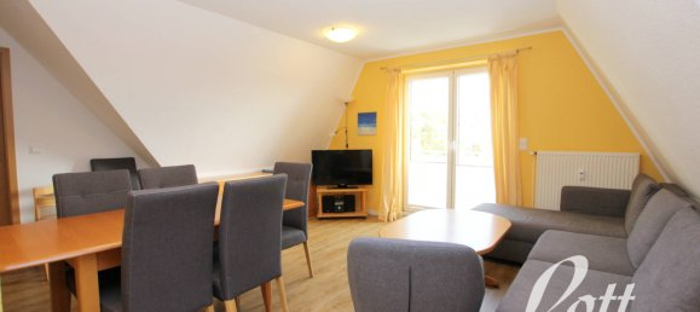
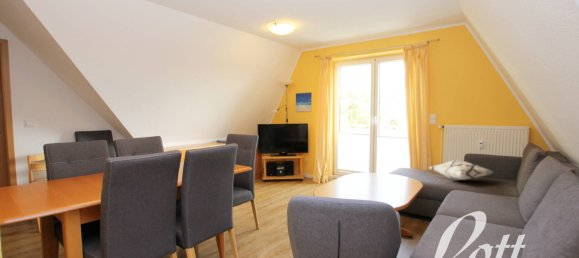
+ decorative pillow (459, 170)
